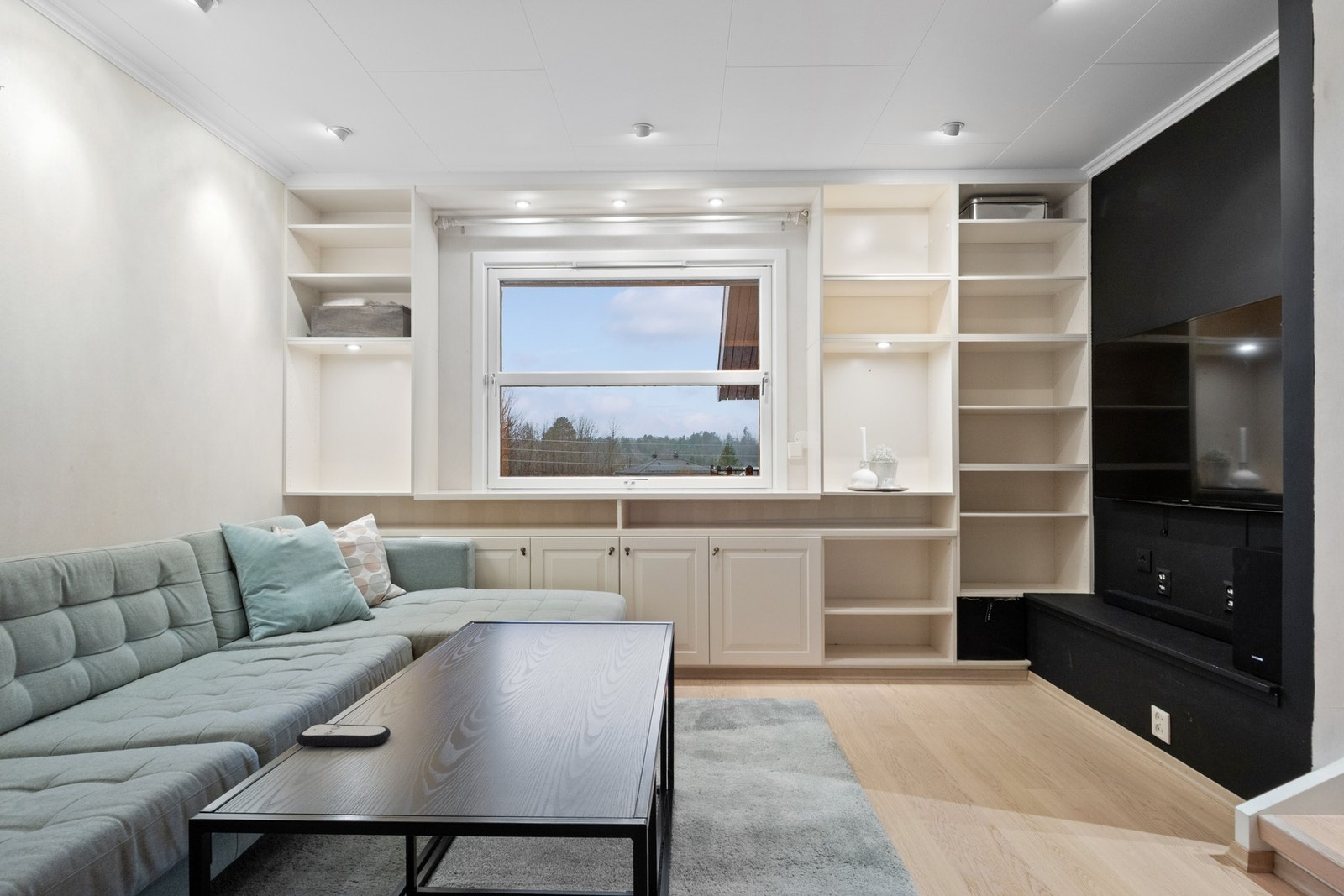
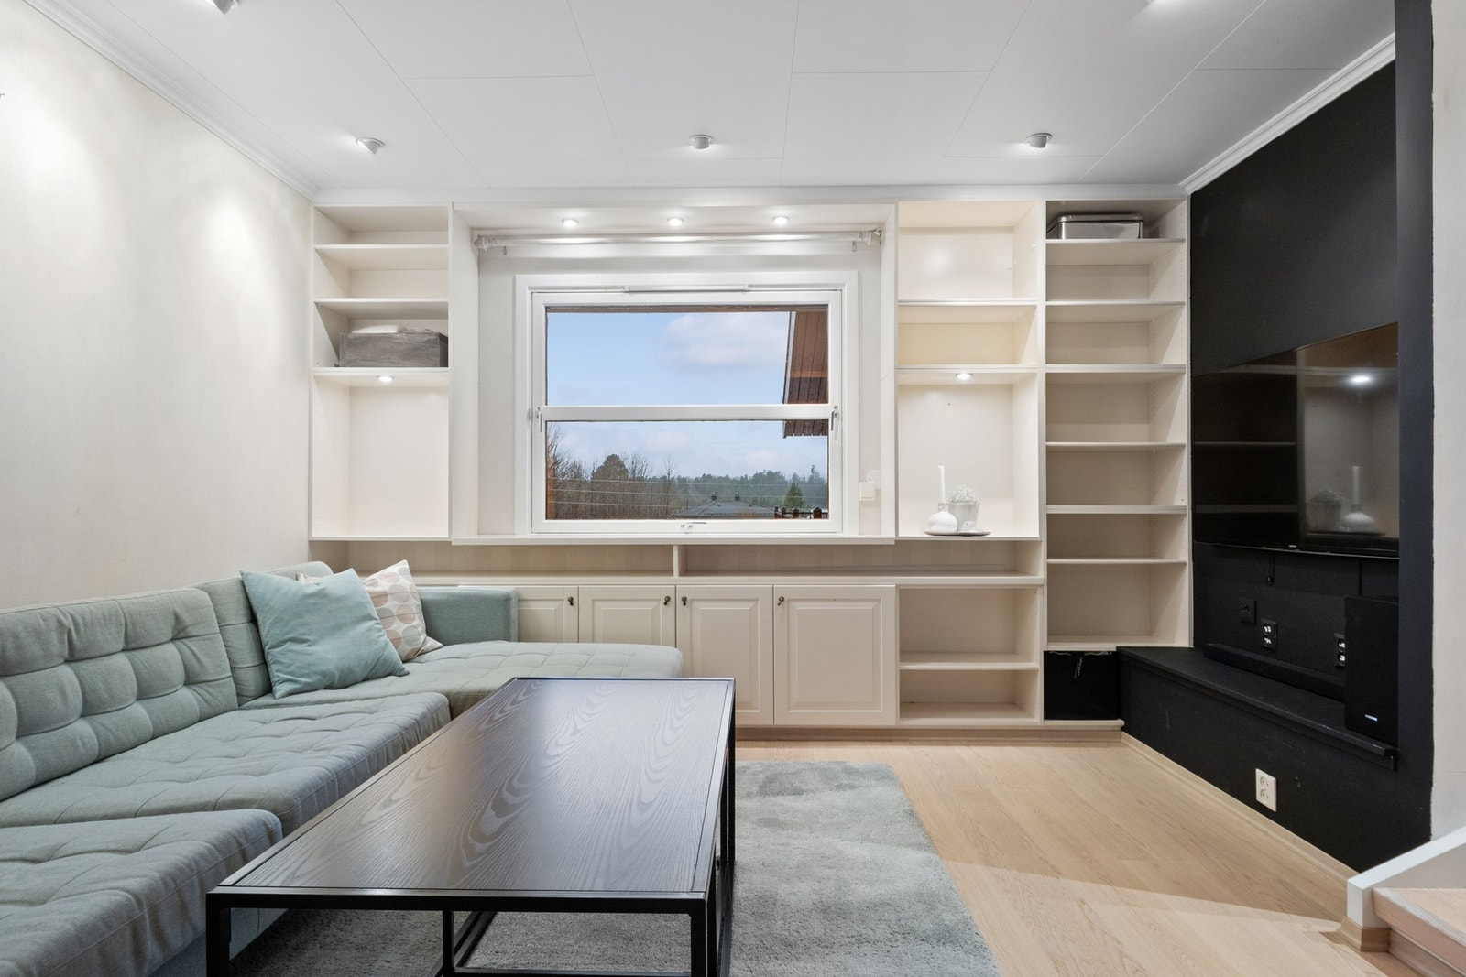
- remote control (344, 734)
